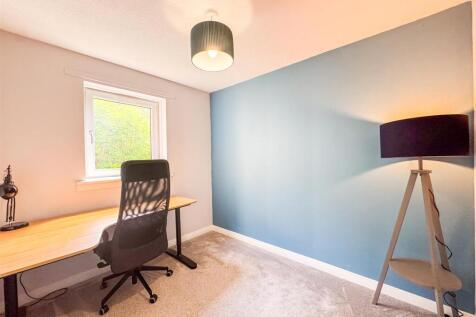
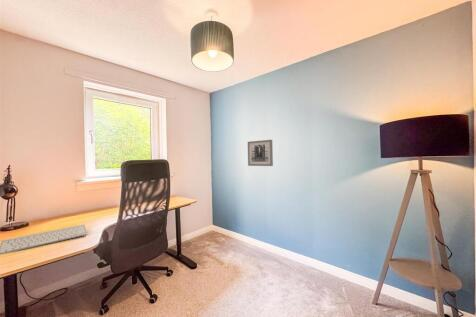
+ wall art (259, 153)
+ keyboard (47, 237)
